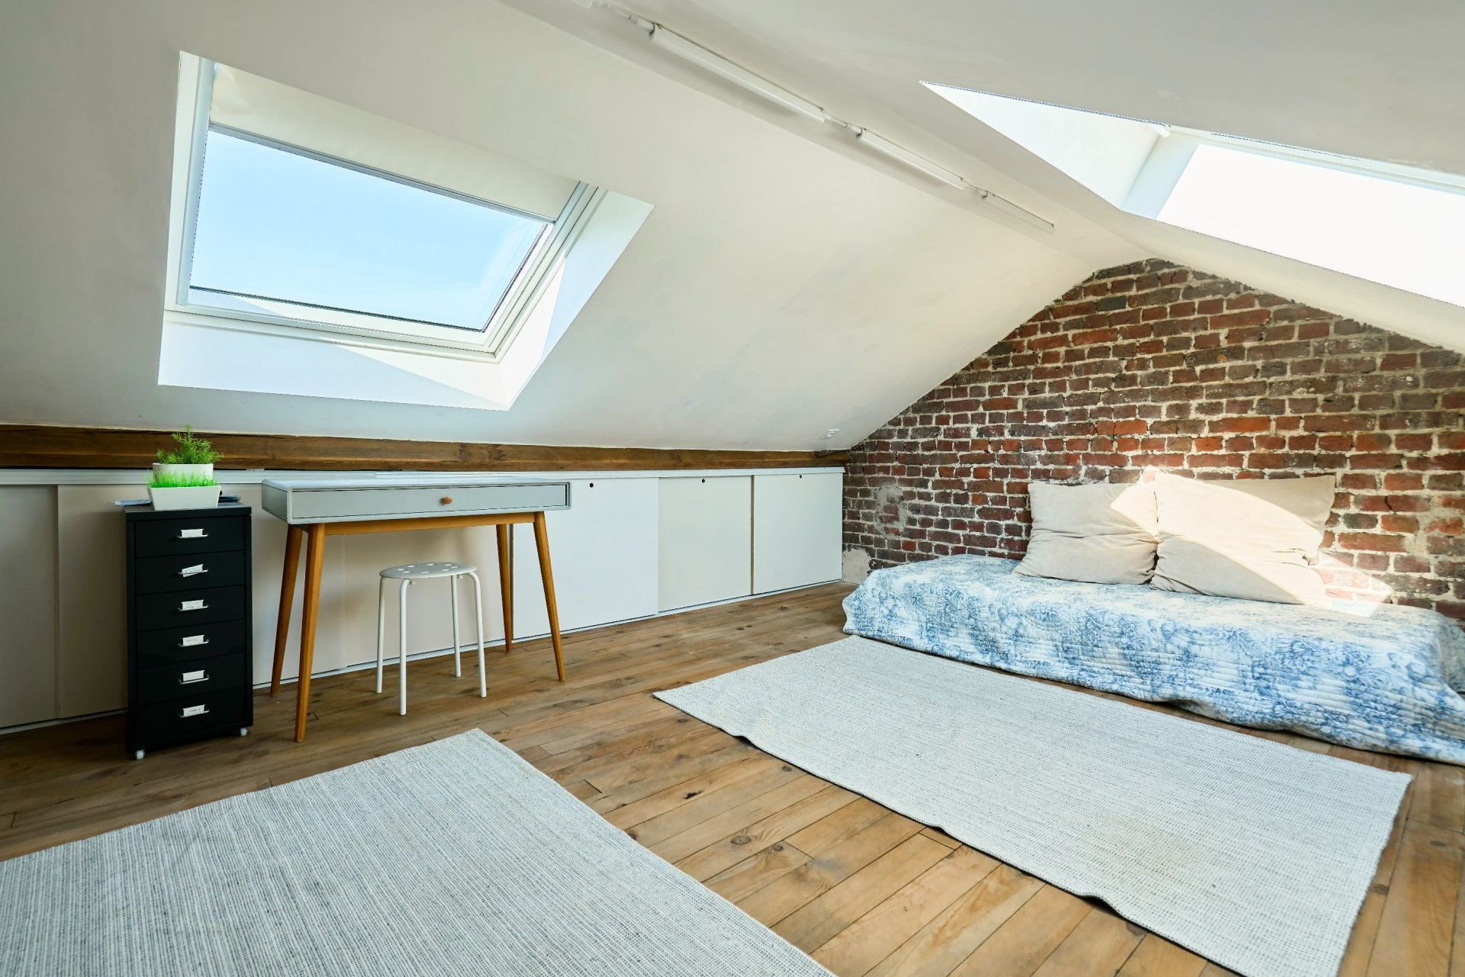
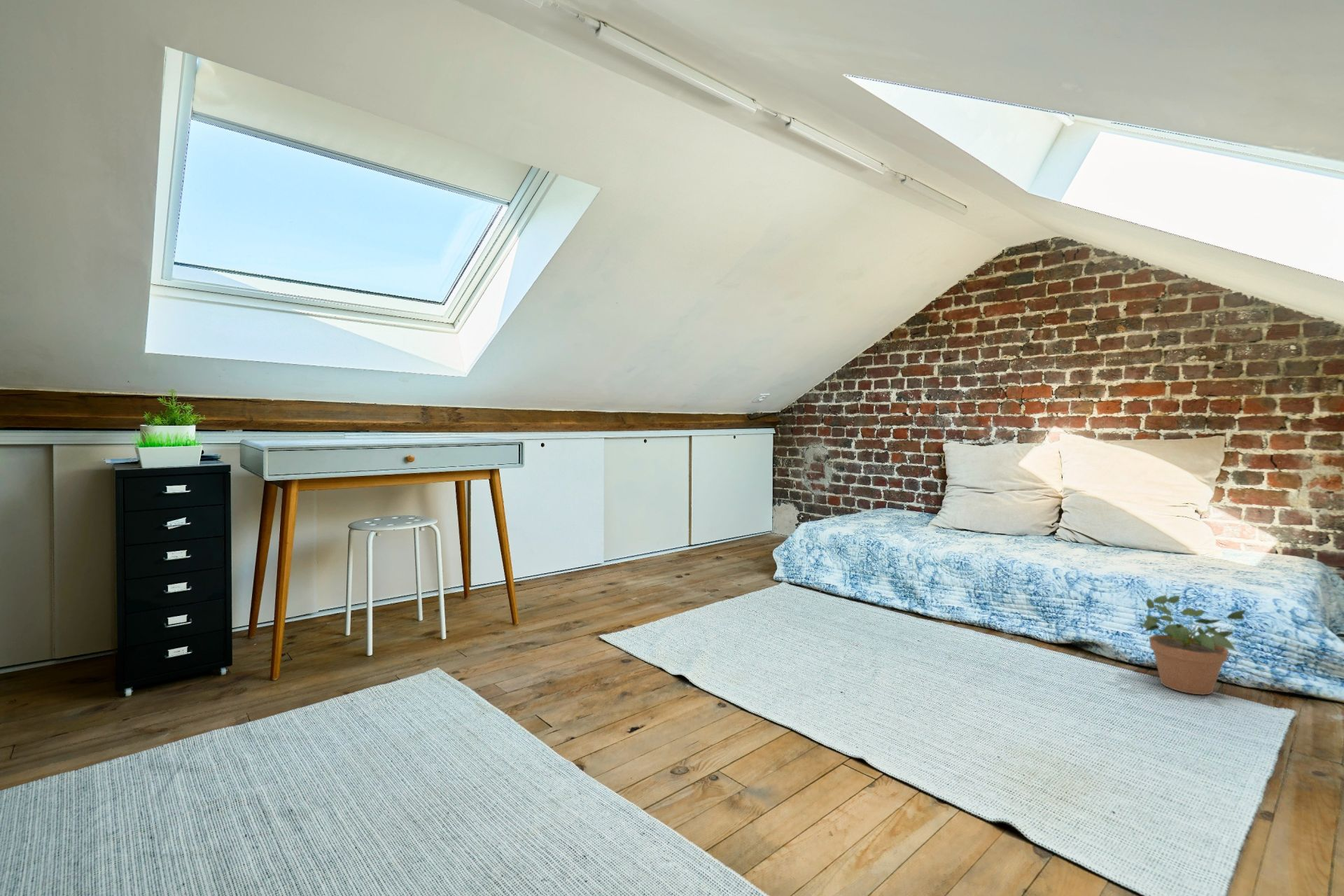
+ potted plant (1196, 645)
